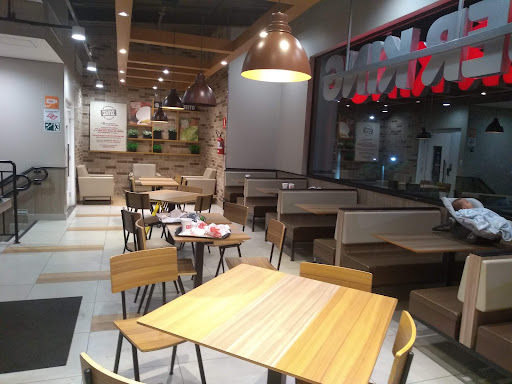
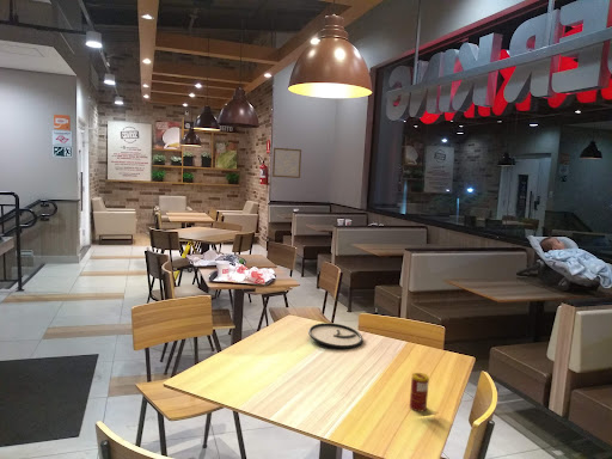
+ wall art (287, 161)
+ beverage can (418, 392)
+ plate (335, 335)
